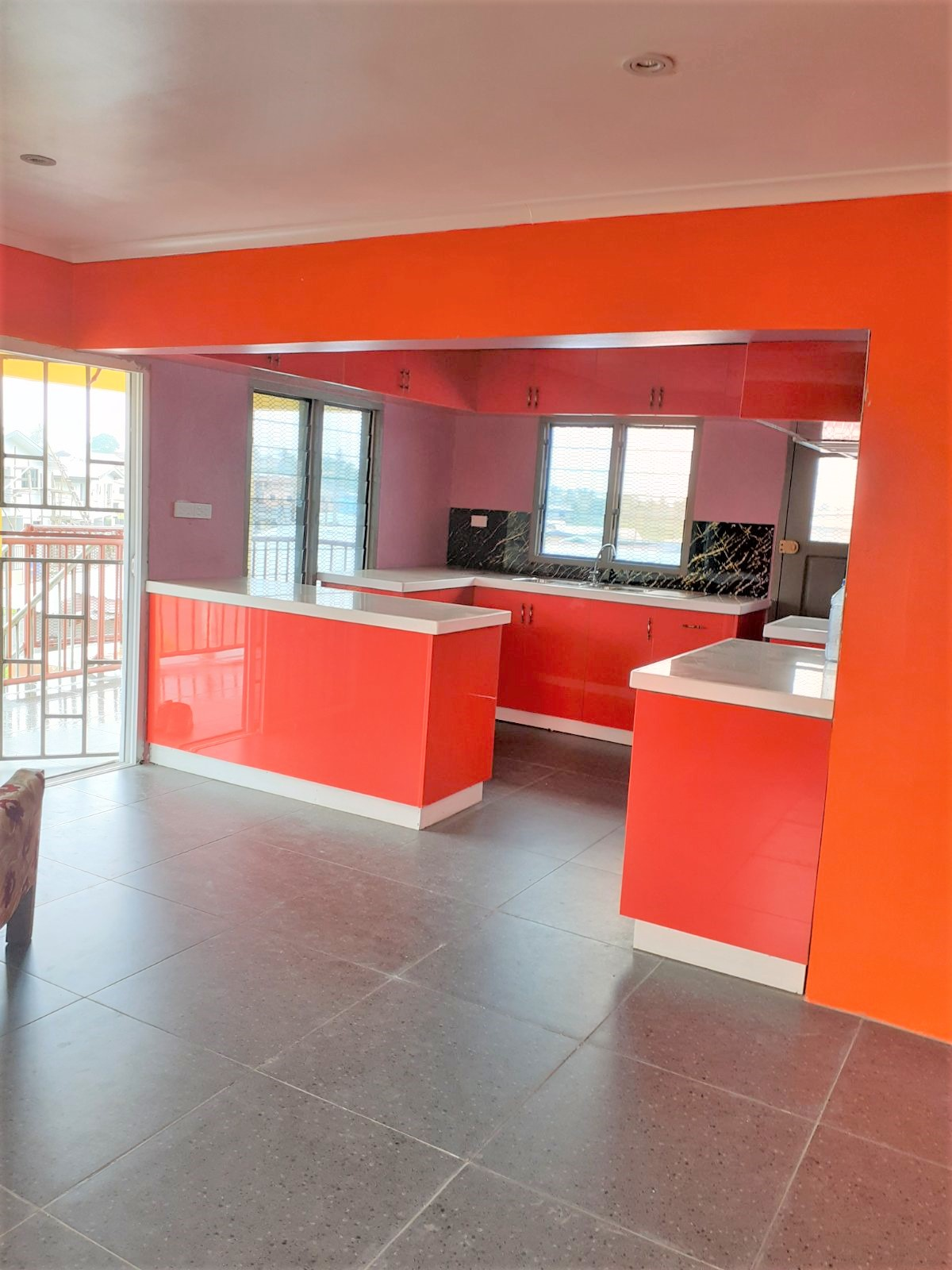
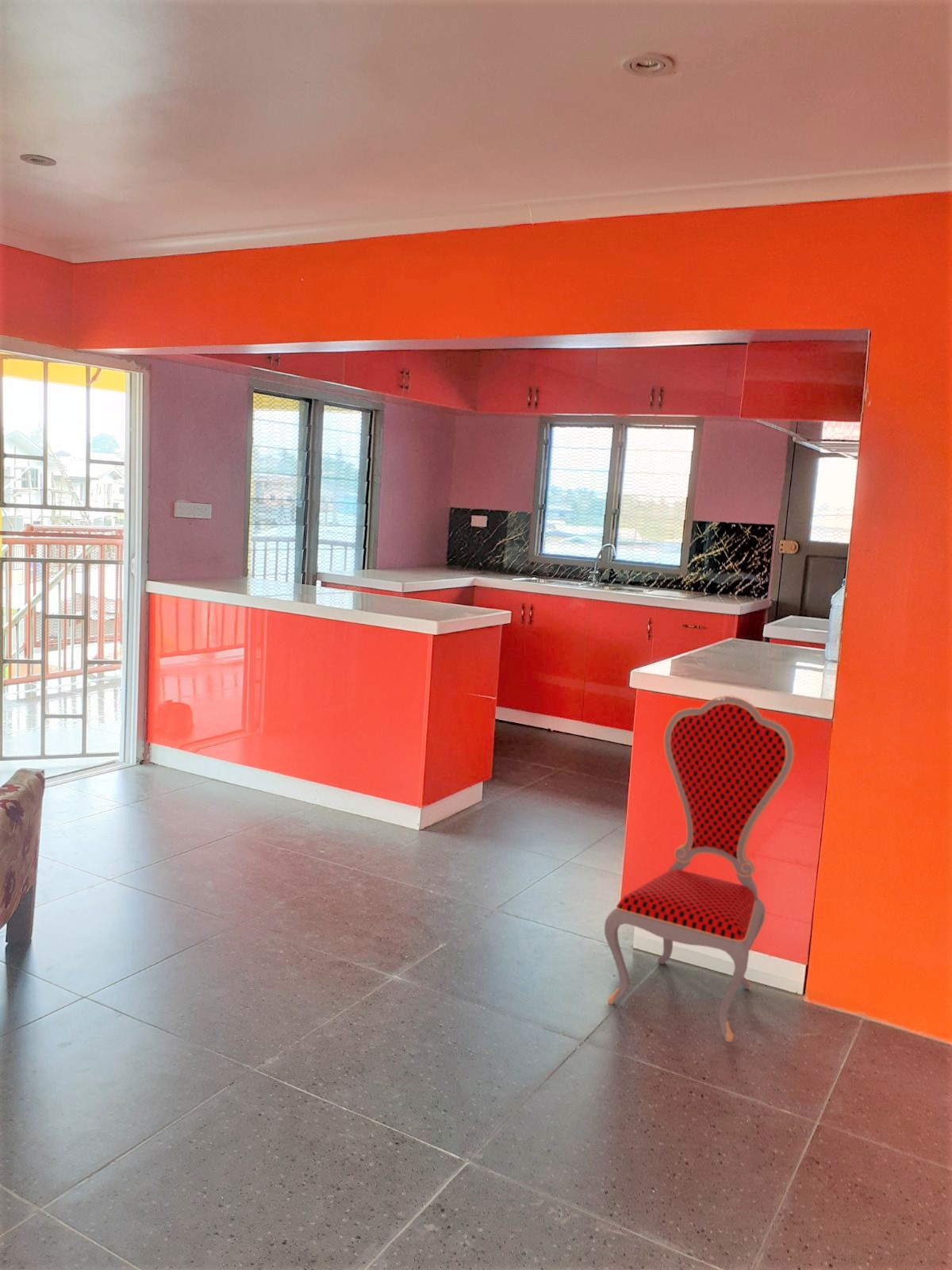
+ dining chair (701, 852)
